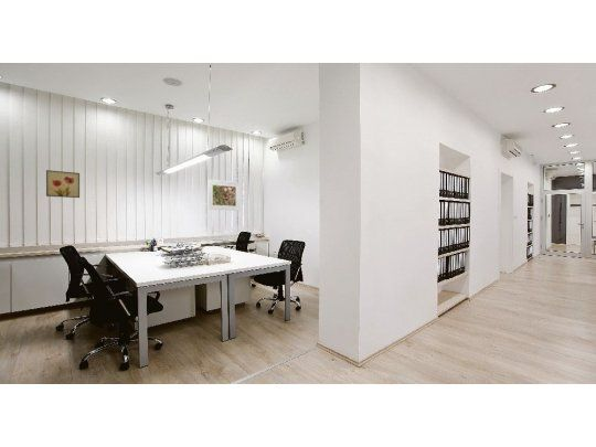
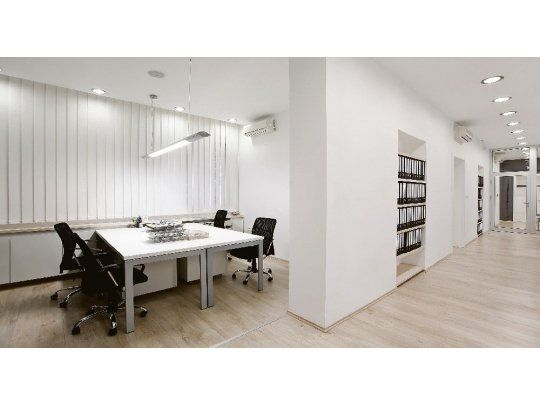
- wall art (63, 184)
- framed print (224, 195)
